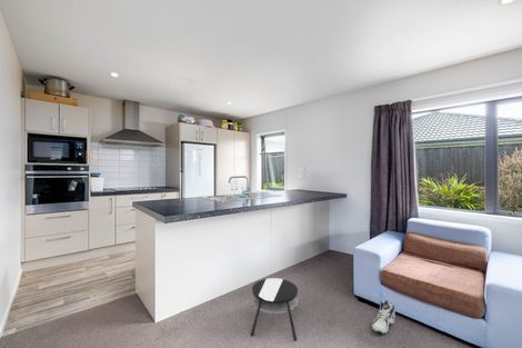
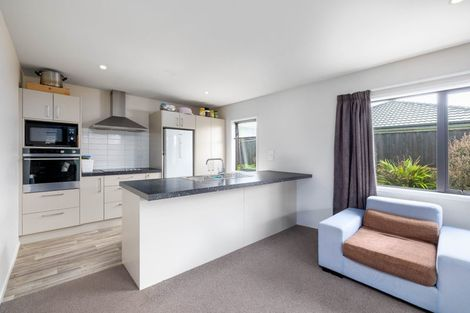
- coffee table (274, 304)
- sneaker (383, 314)
